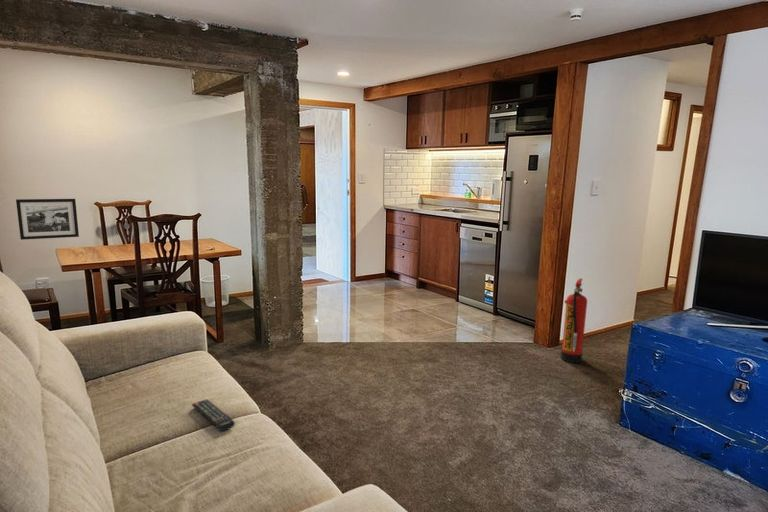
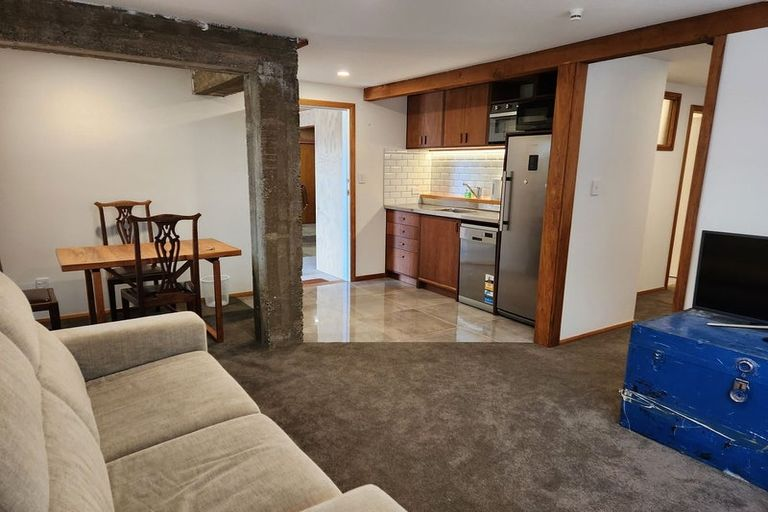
- fire extinguisher (574, 320)
- remote control (212, 414)
- picture frame (48, 218)
